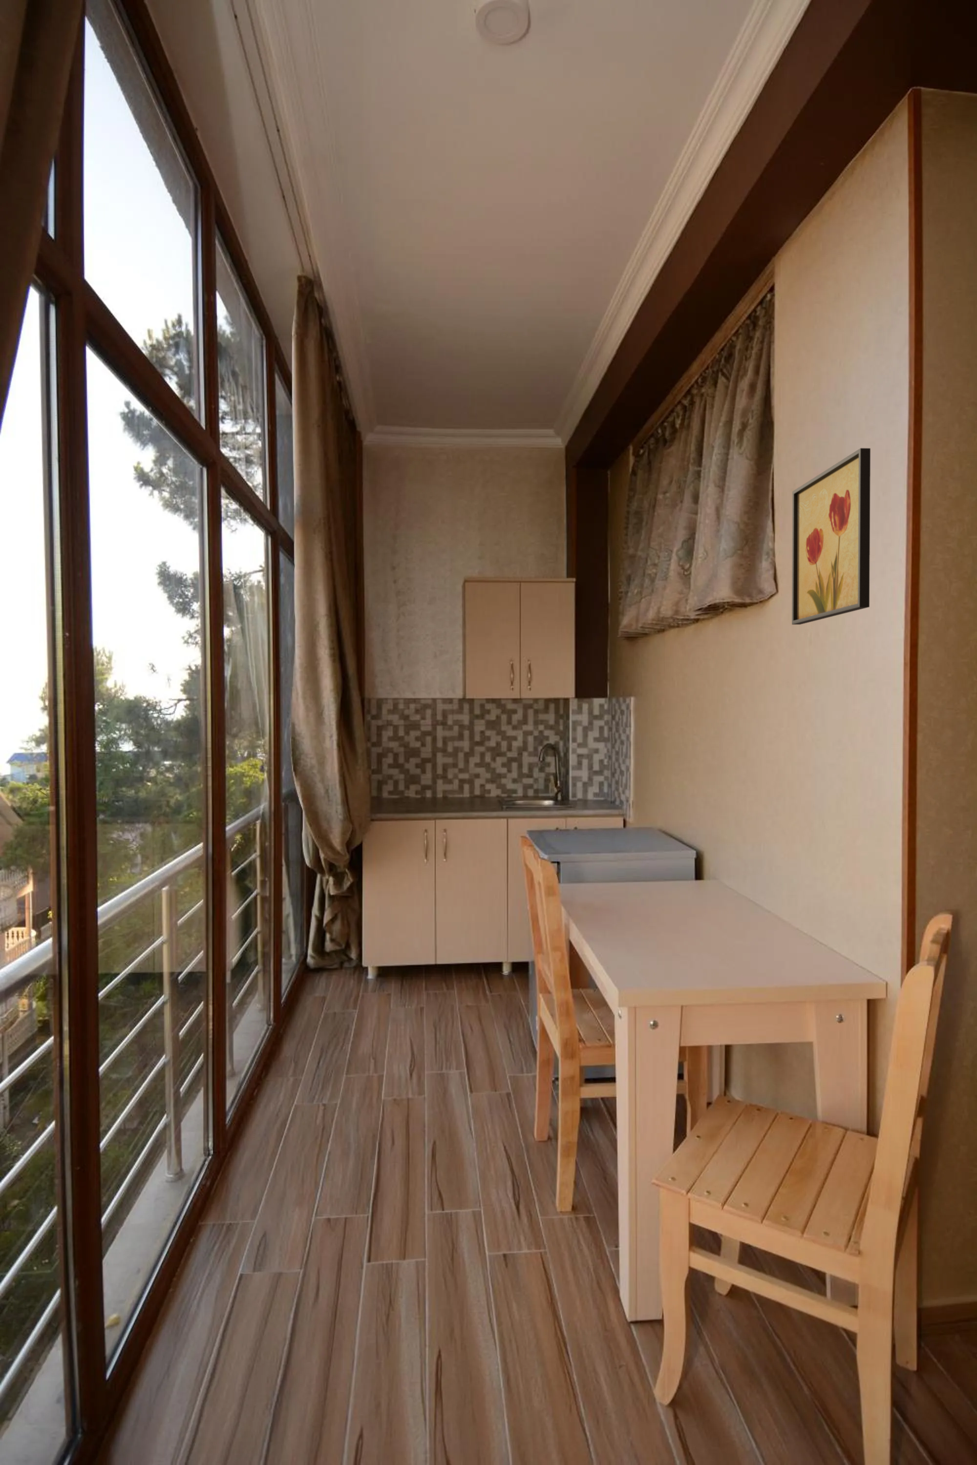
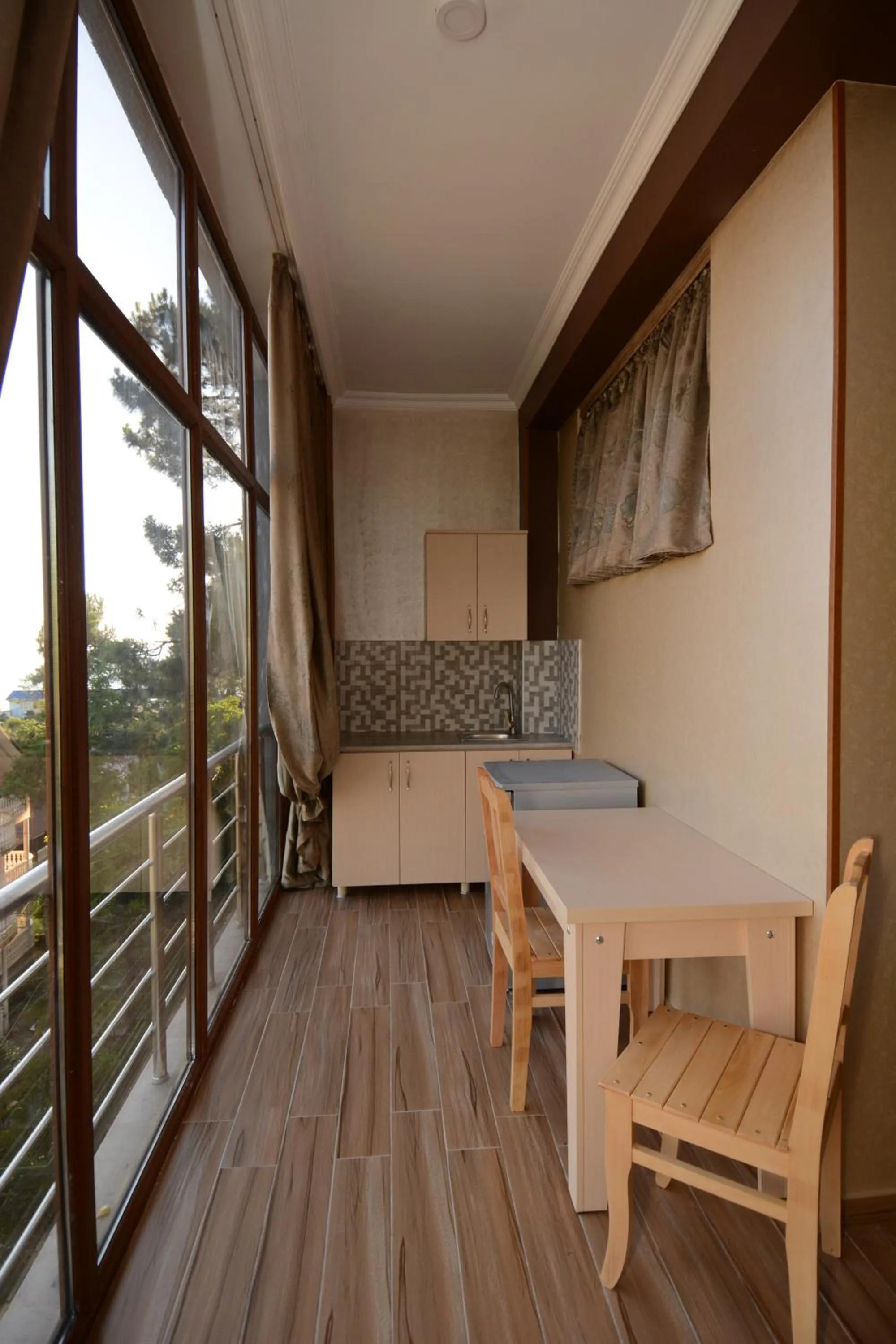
- wall art (831, 544)
